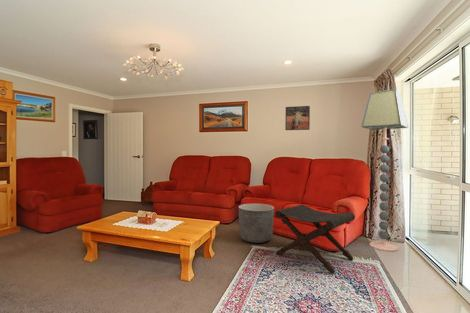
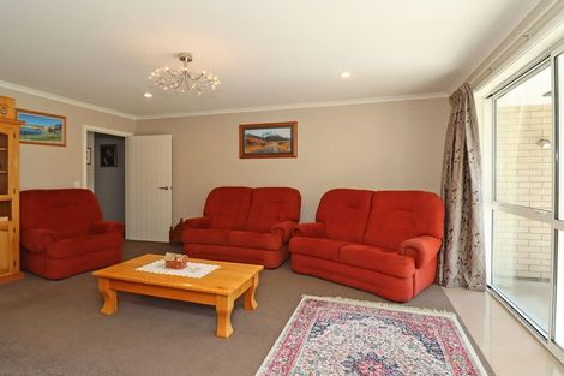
- footstool (314, 234)
- planter (256, 222)
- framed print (297, 118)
- floor lamp (384, 169)
